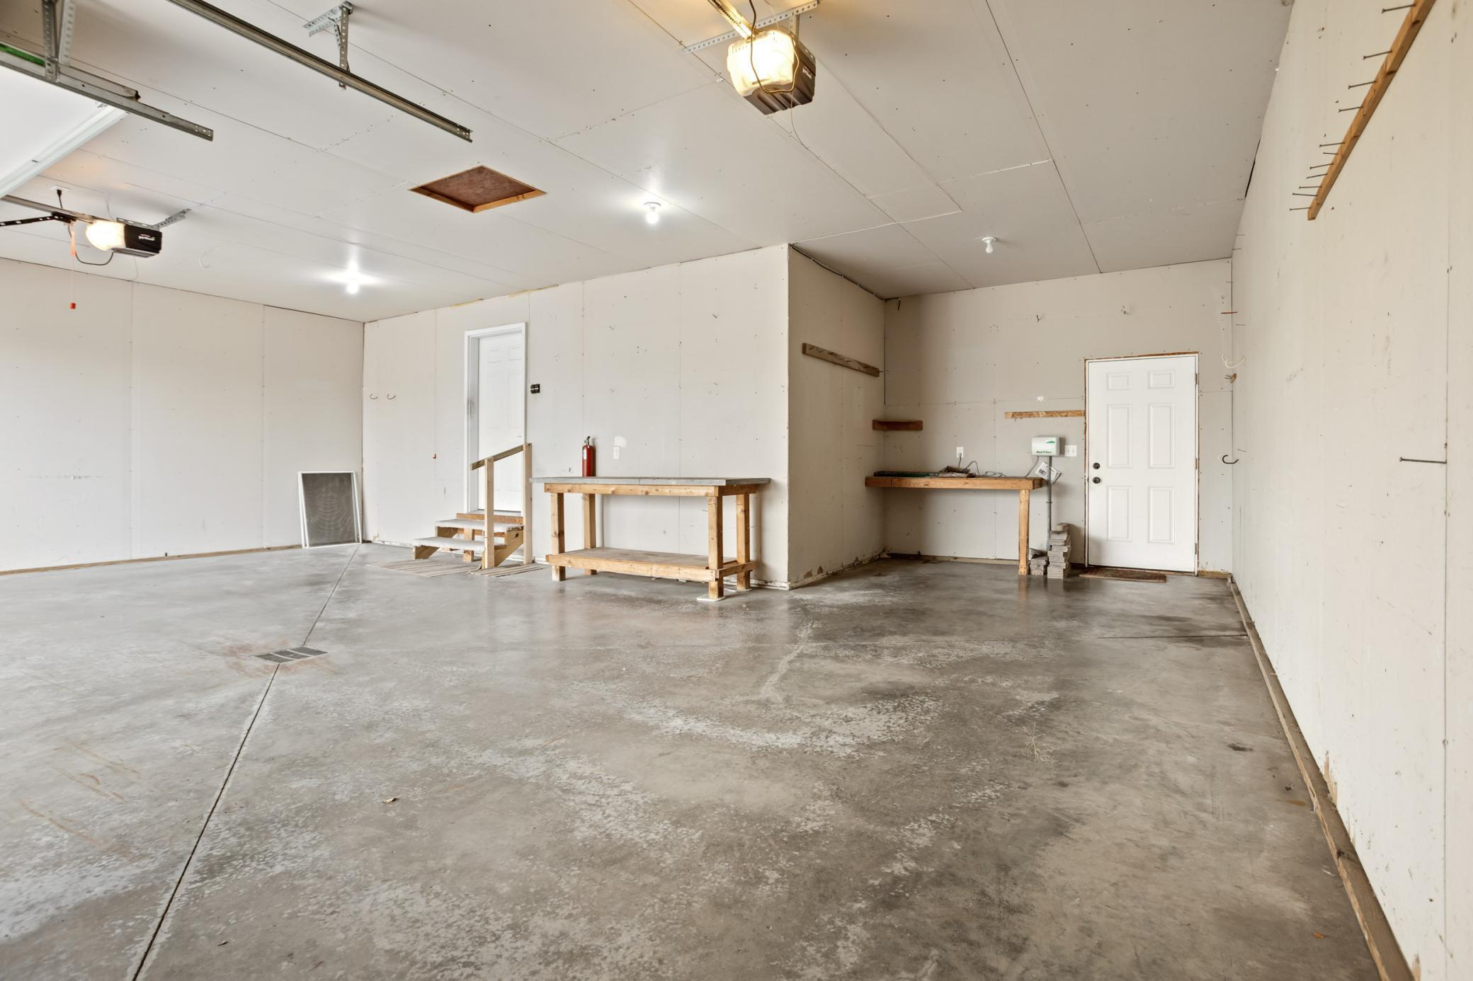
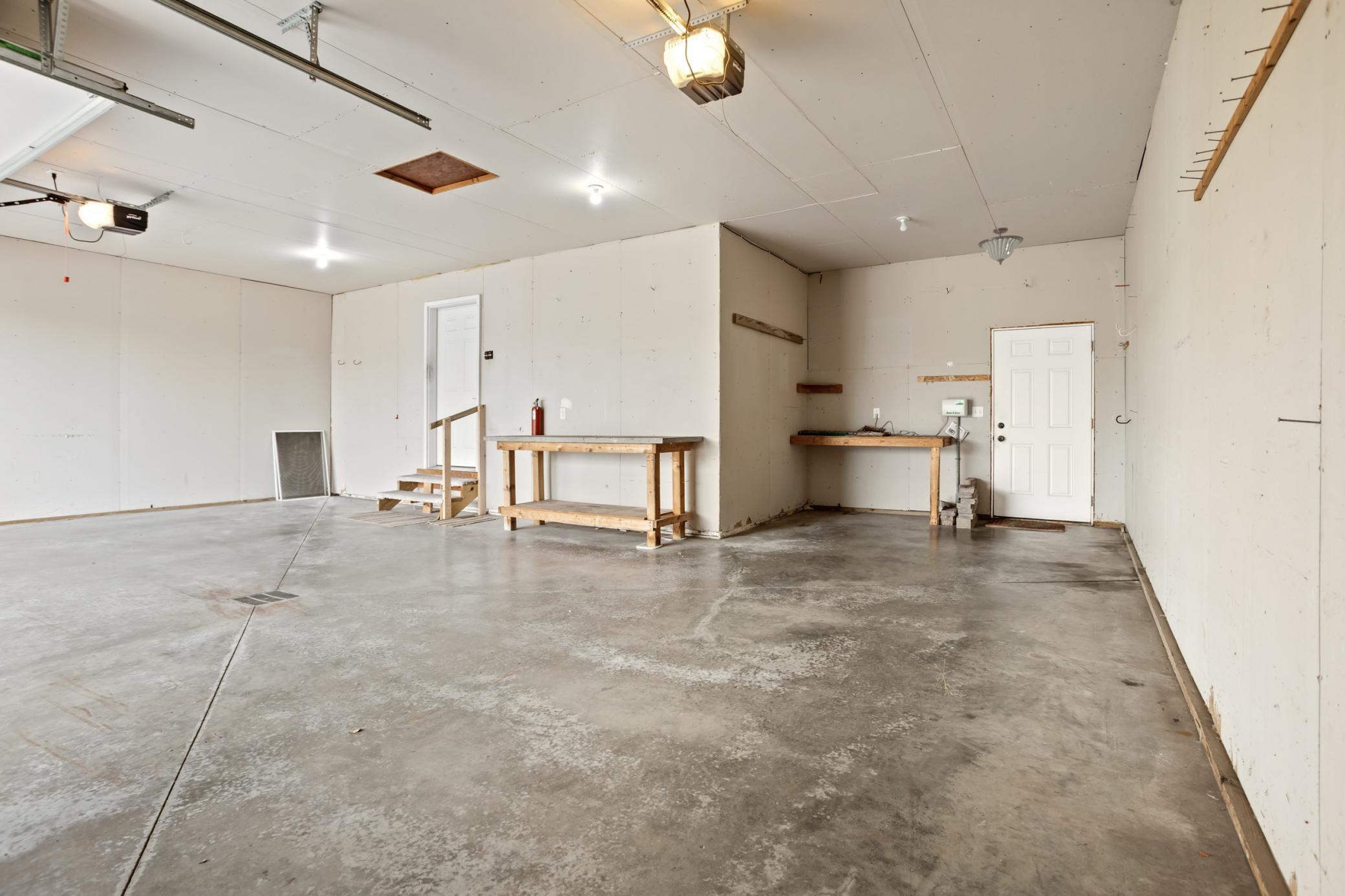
+ light fixture (1000, 247)
